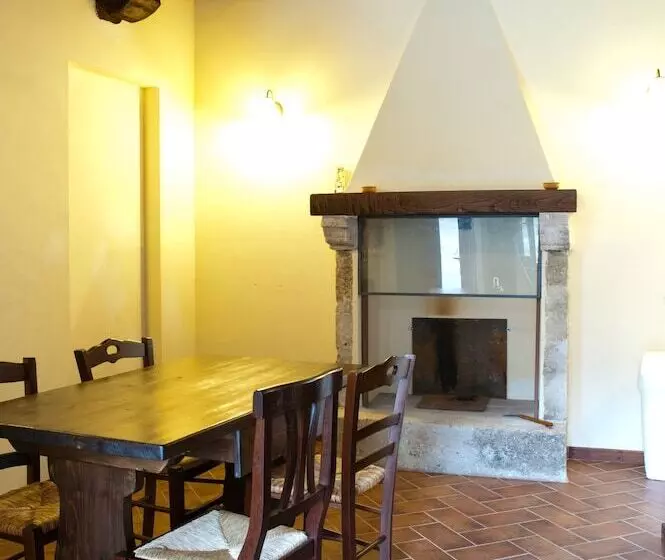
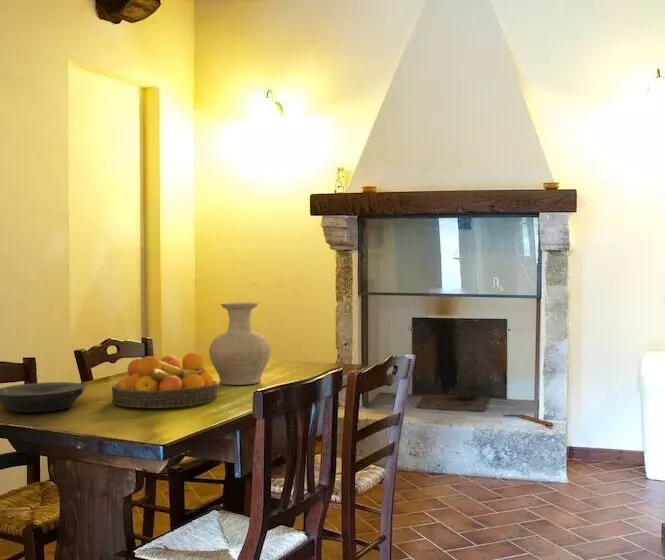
+ vase (239, 342)
+ plate (39, 398)
+ fruit bowl (165, 376)
